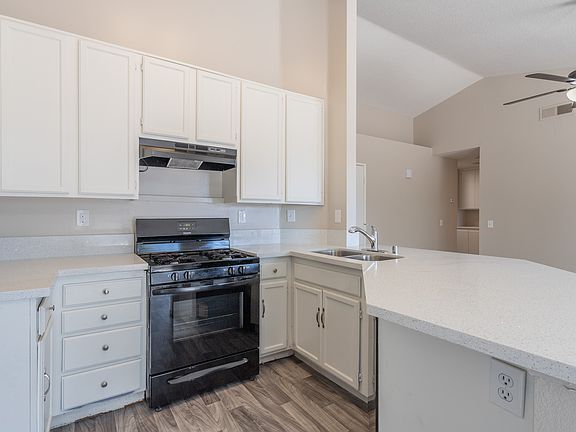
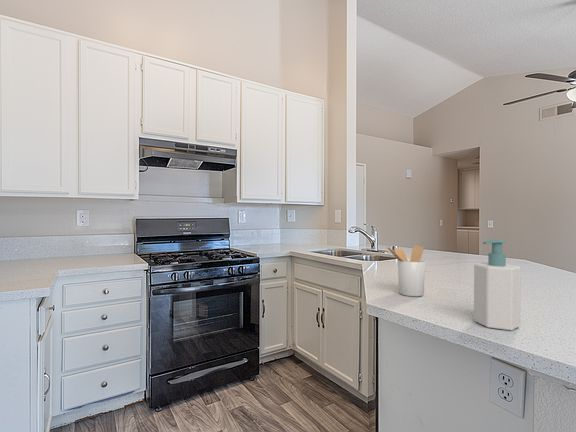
+ soap bottle (496, 281)
+ utensil holder (404, 268)
